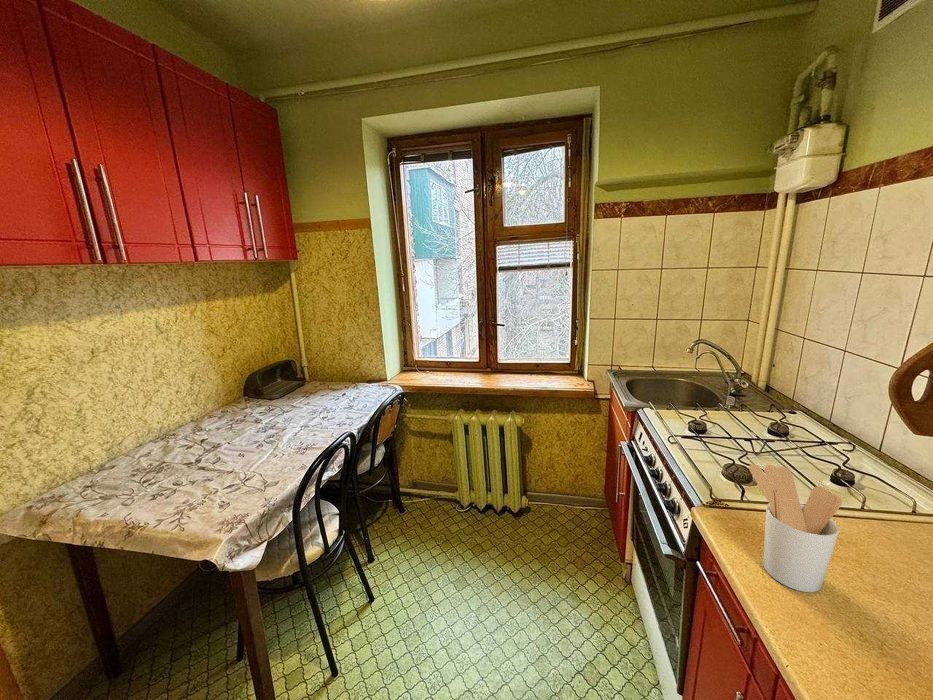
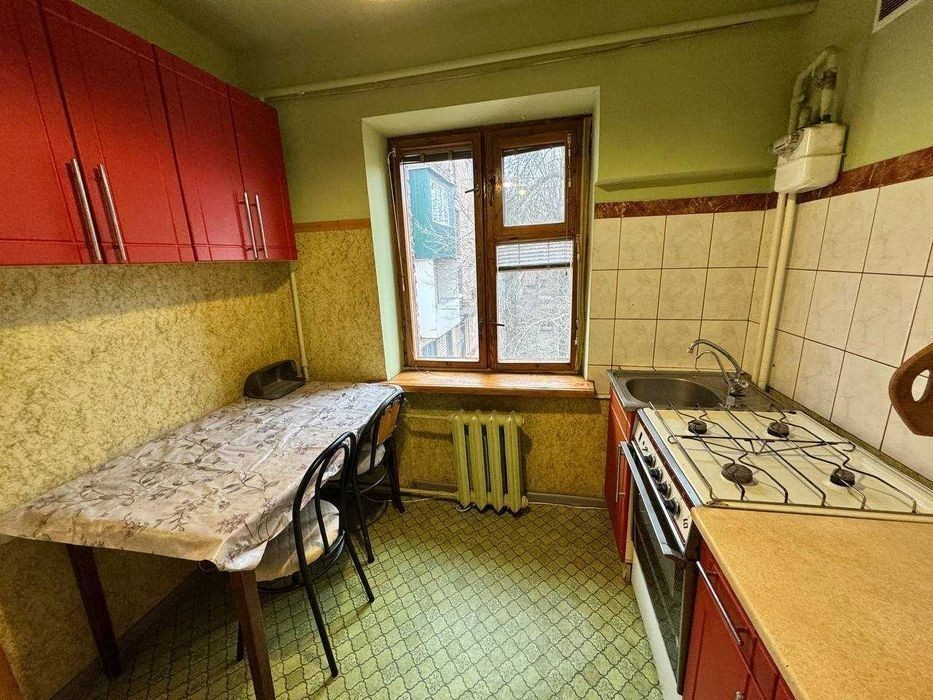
- utensil holder (786, 522)
